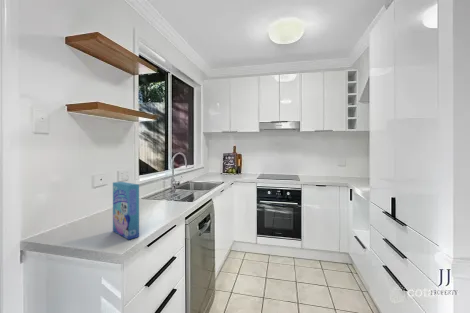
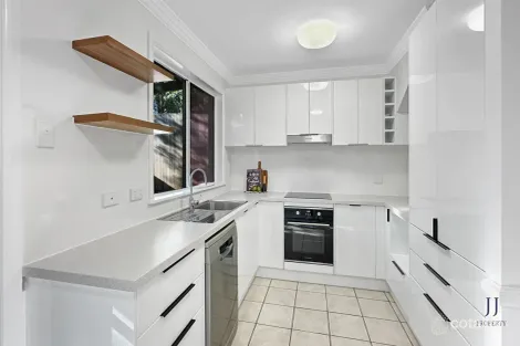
- cereal box (125, 208)
